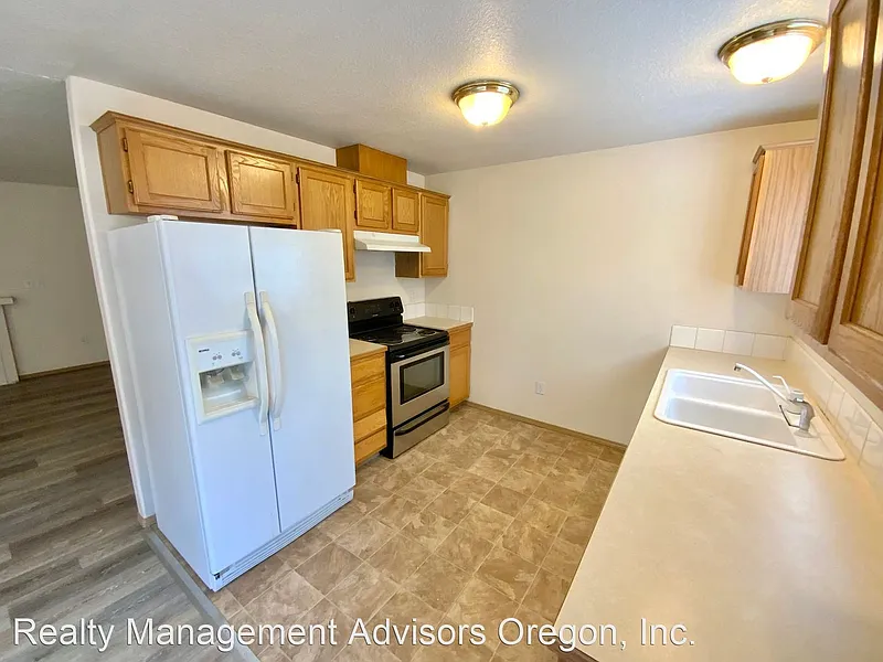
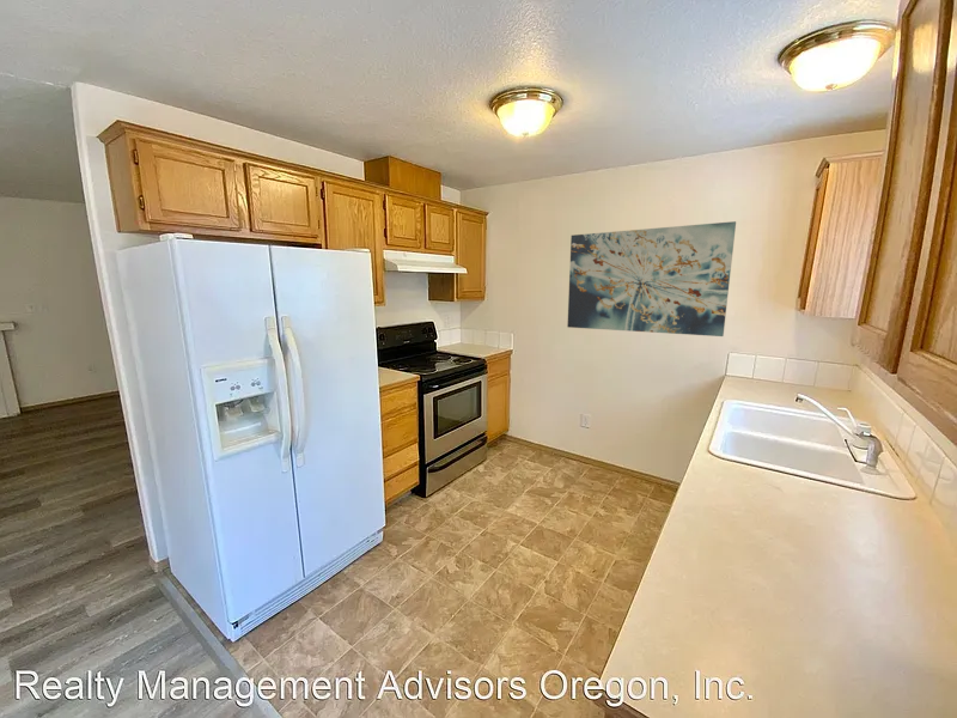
+ wall art (640, 281)
